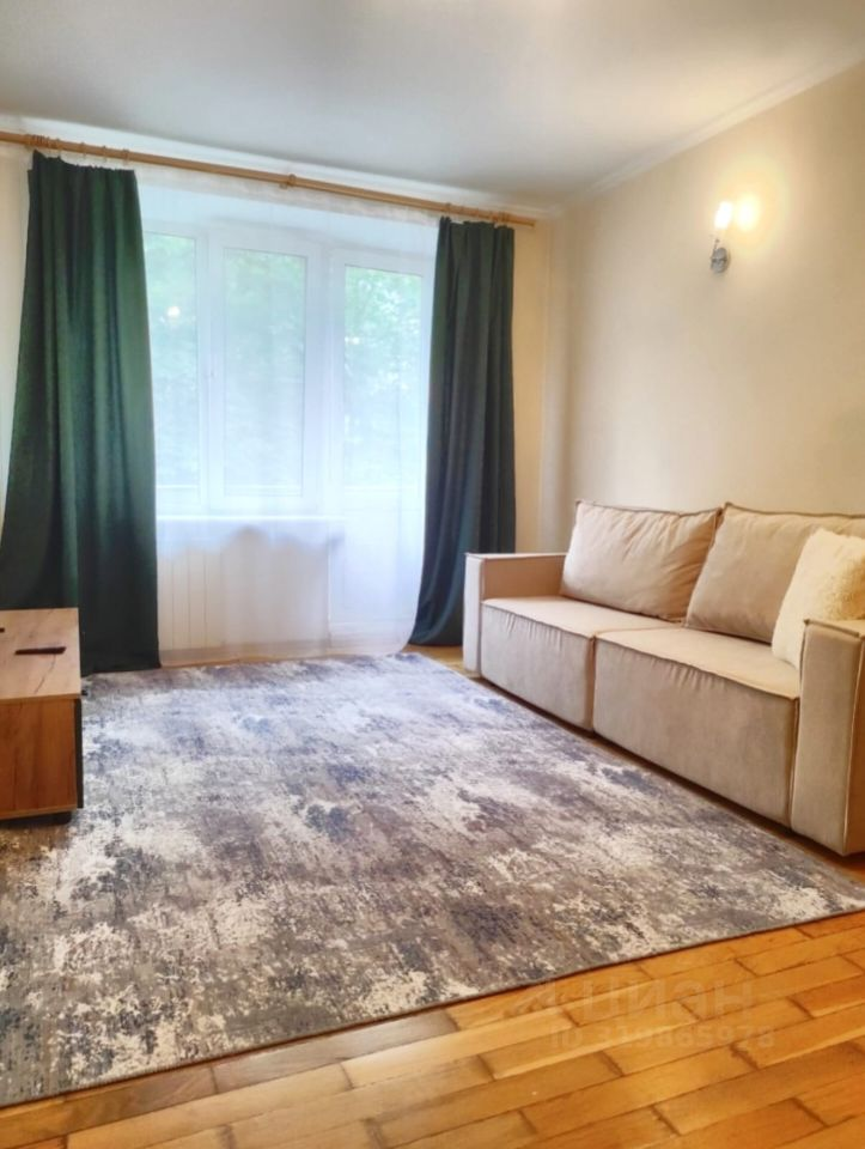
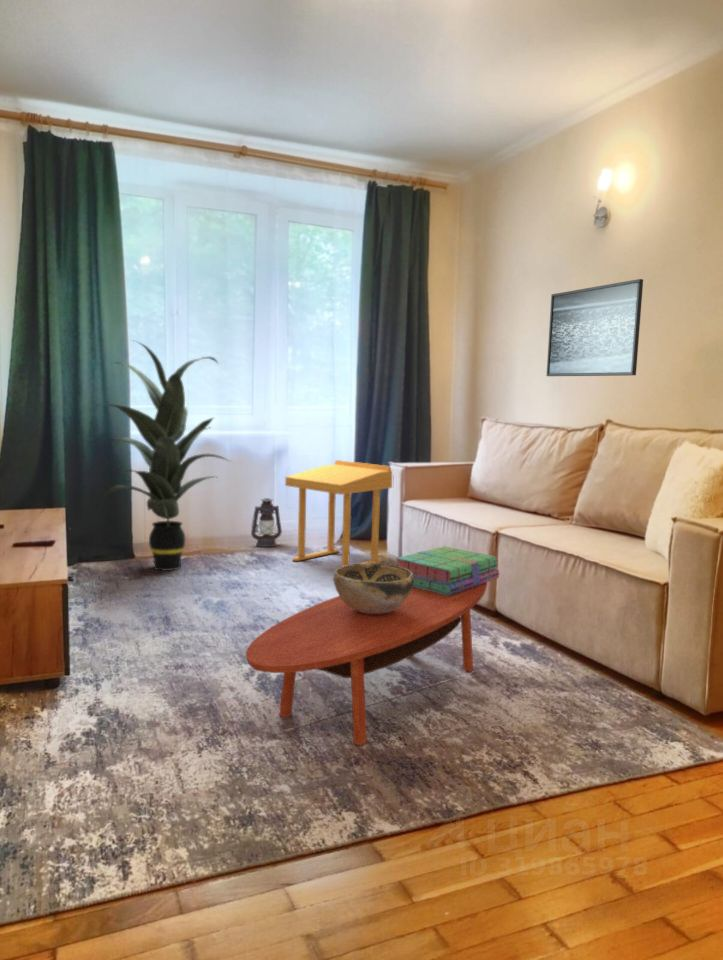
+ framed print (590, 331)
+ decorative bowl (373, 590)
+ lantern (266, 521)
+ side table (334, 513)
+ stack of books (446, 568)
+ indoor plant (158, 456)
+ coffee table (385, 649)
